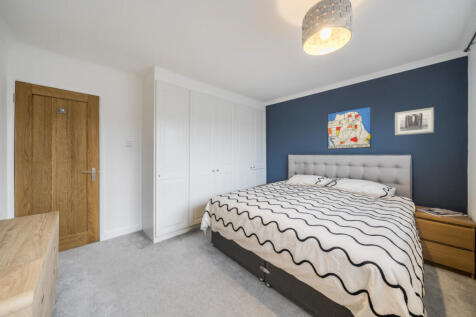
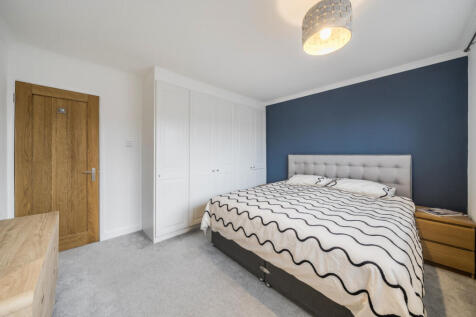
- wall art (413, 122)
- wall art (347, 129)
